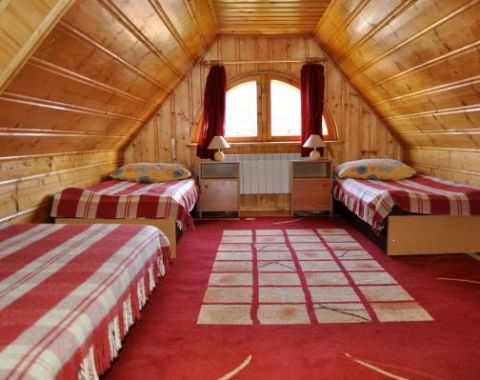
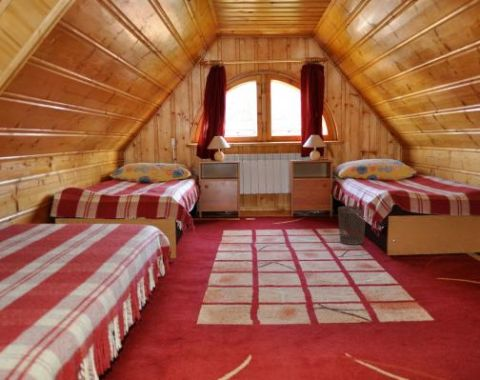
+ wastebasket (352, 225)
